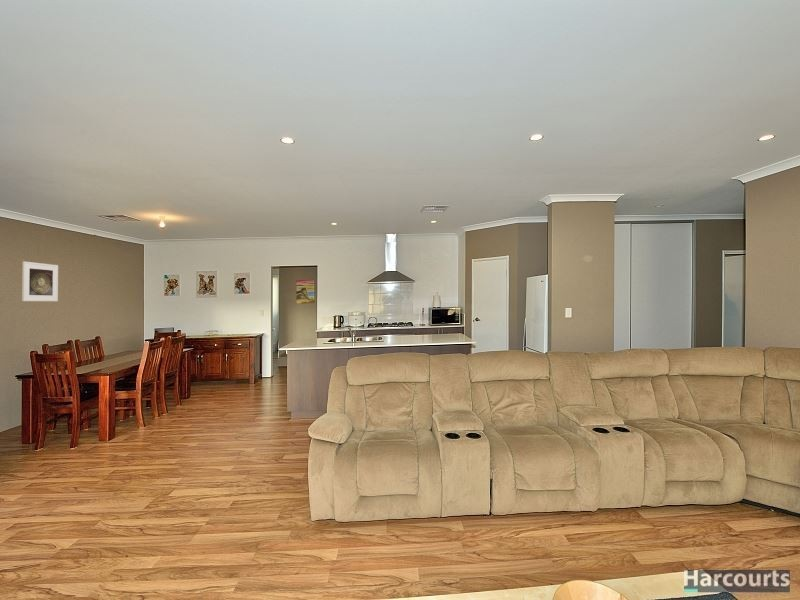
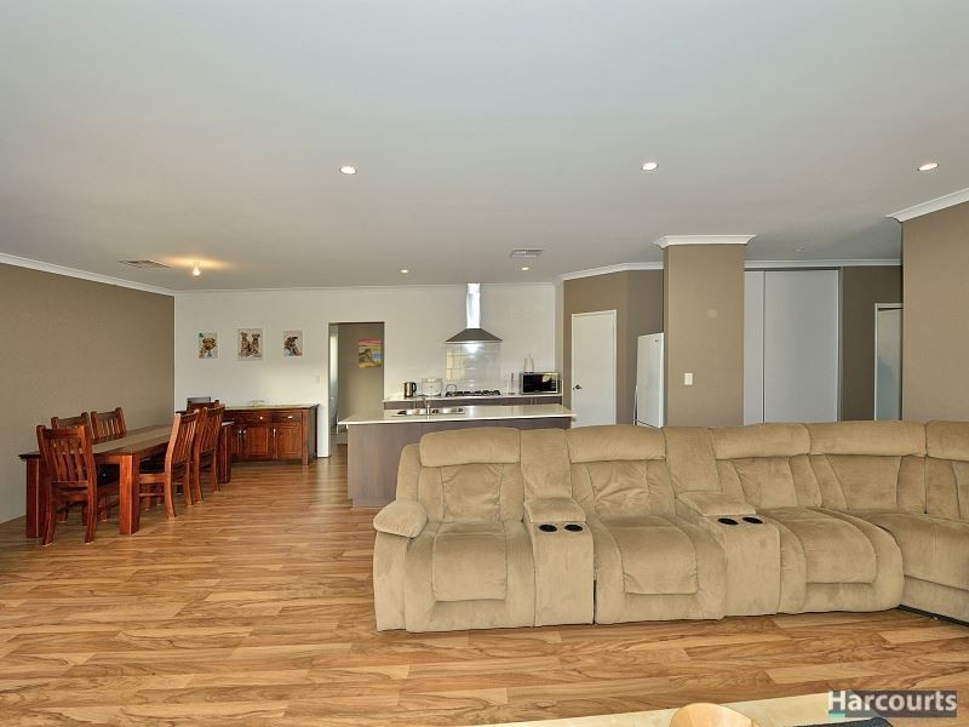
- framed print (41, 282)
